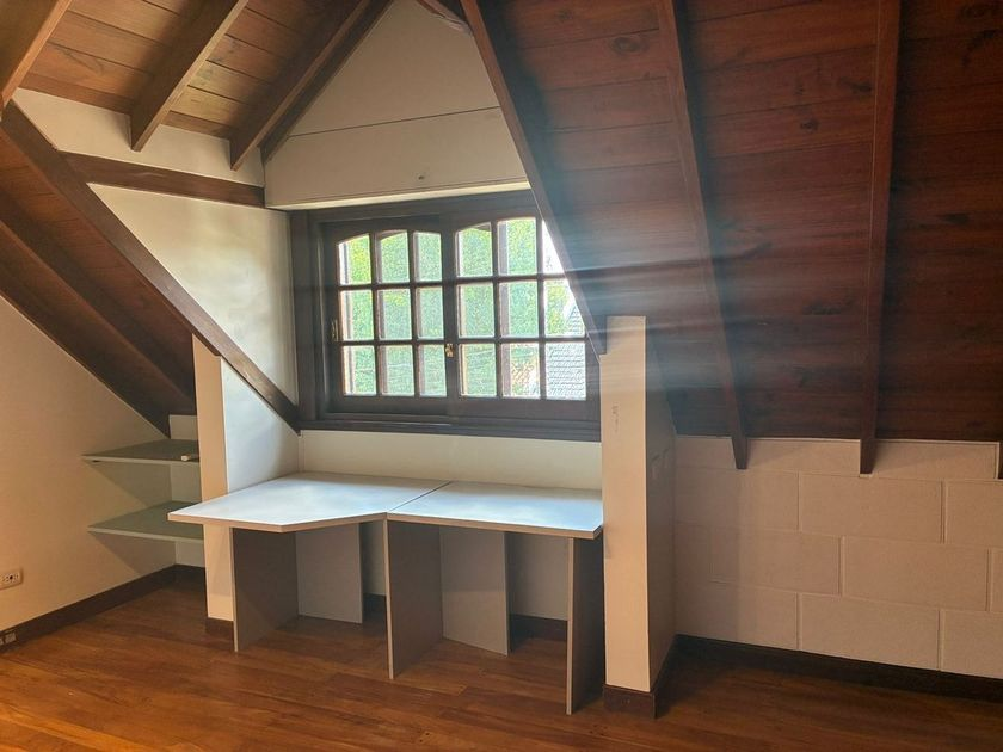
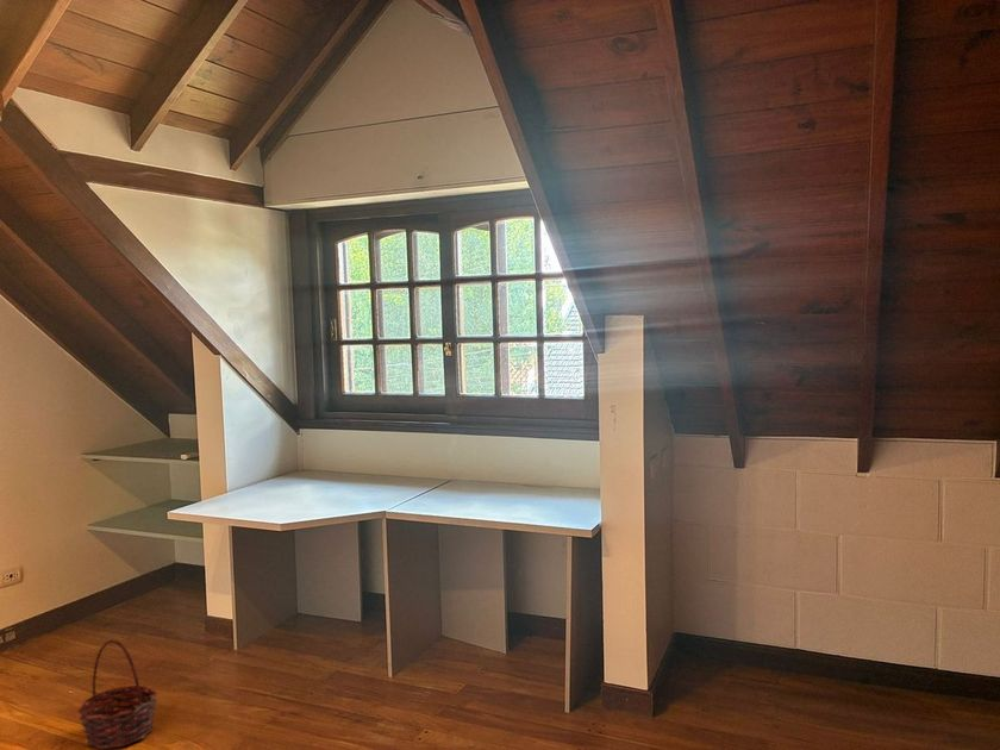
+ basket (118, 687)
